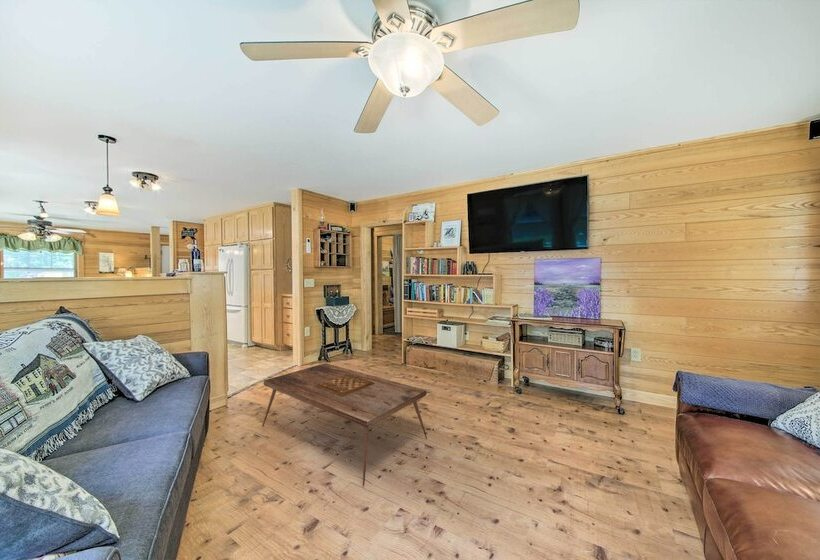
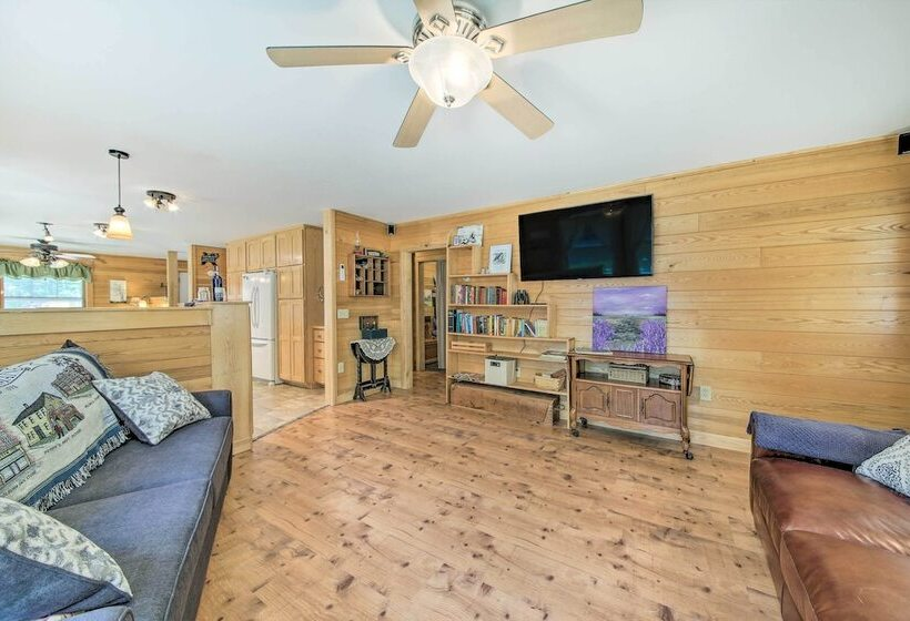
- coffee table (341, 405)
